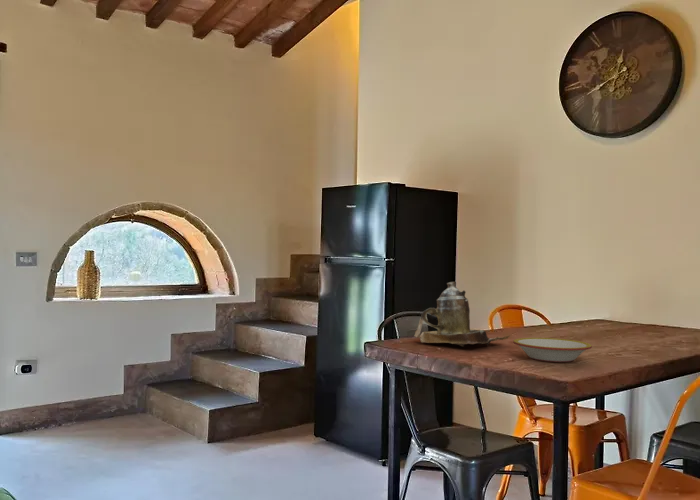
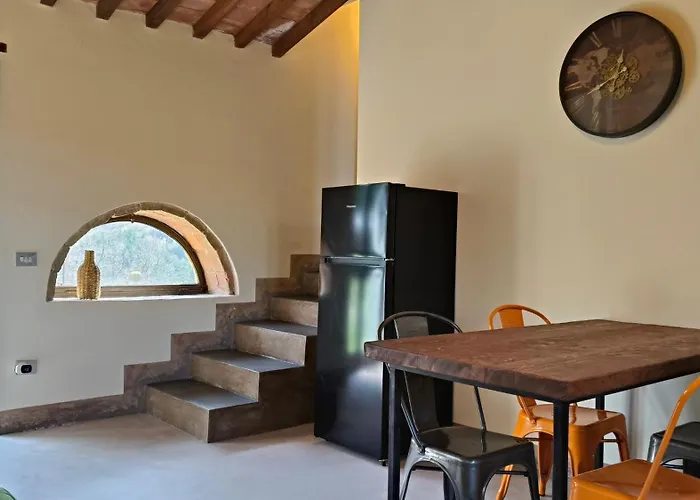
- bowl (551, 350)
- teapot (461, 312)
